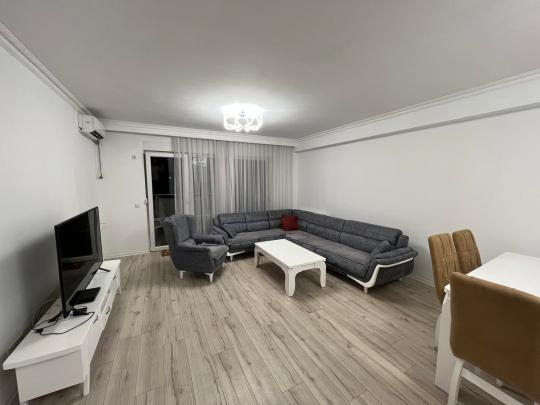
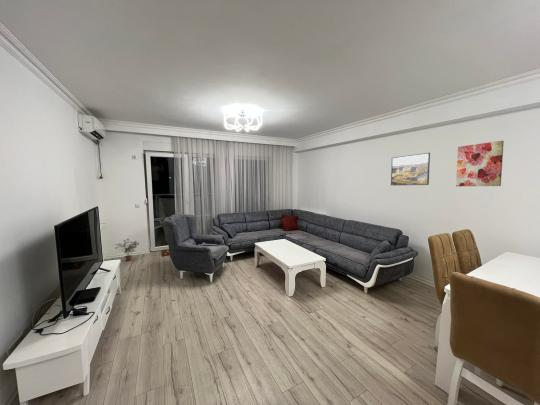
+ potted plant (127, 249)
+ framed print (408, 170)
+ wall art (478, 165)
